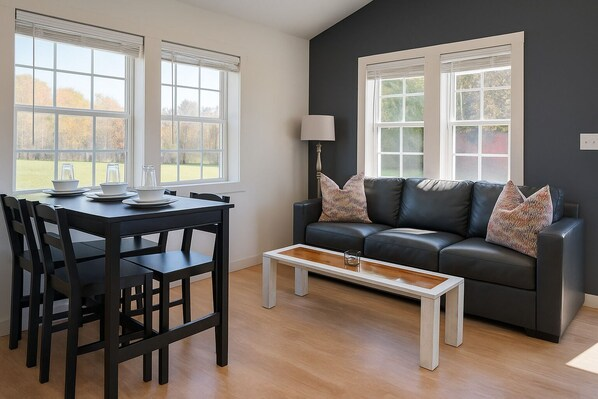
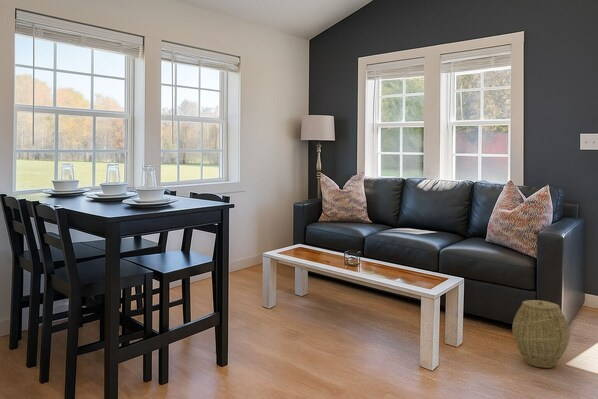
+ woven basket (540, 331)
